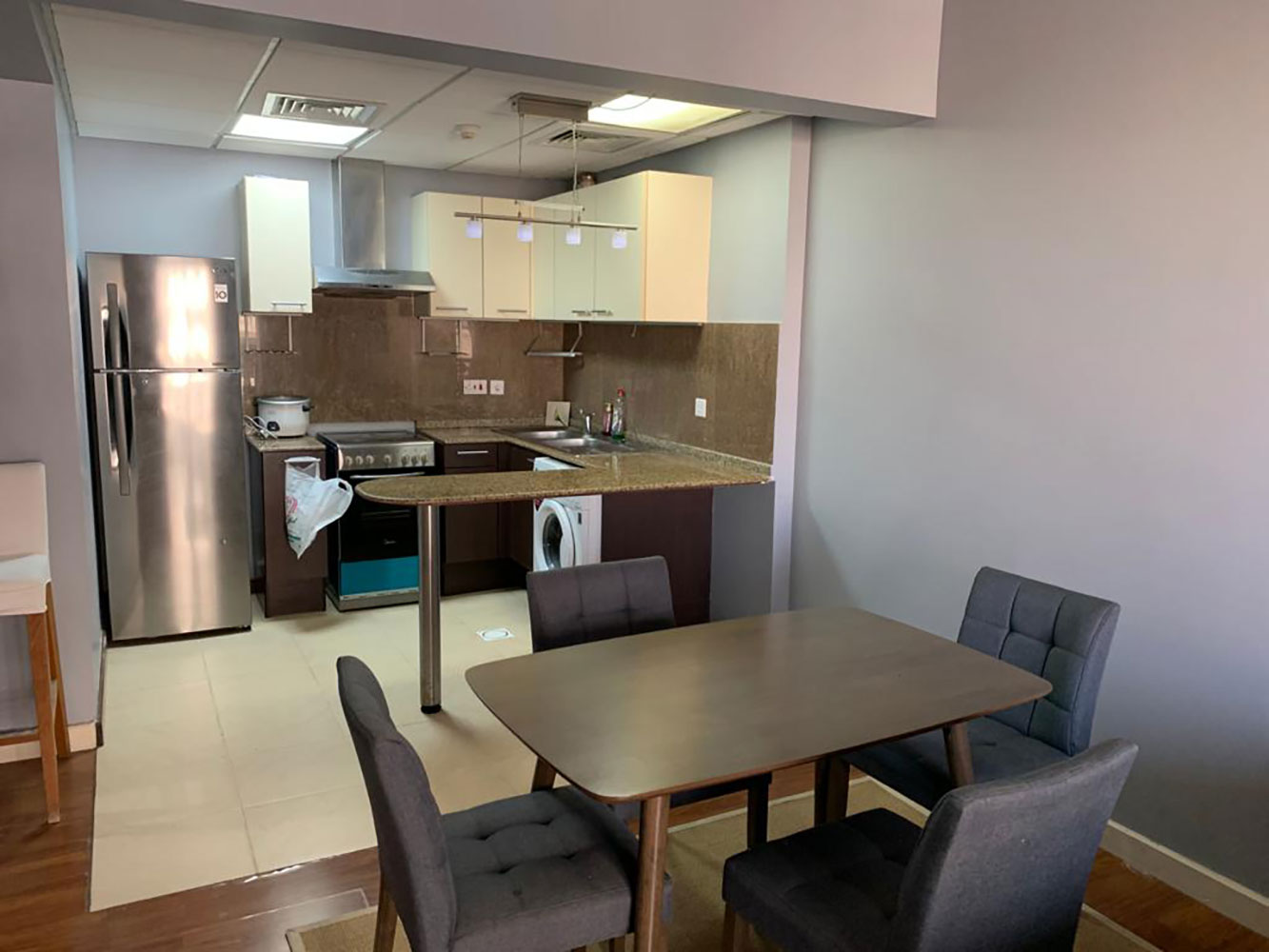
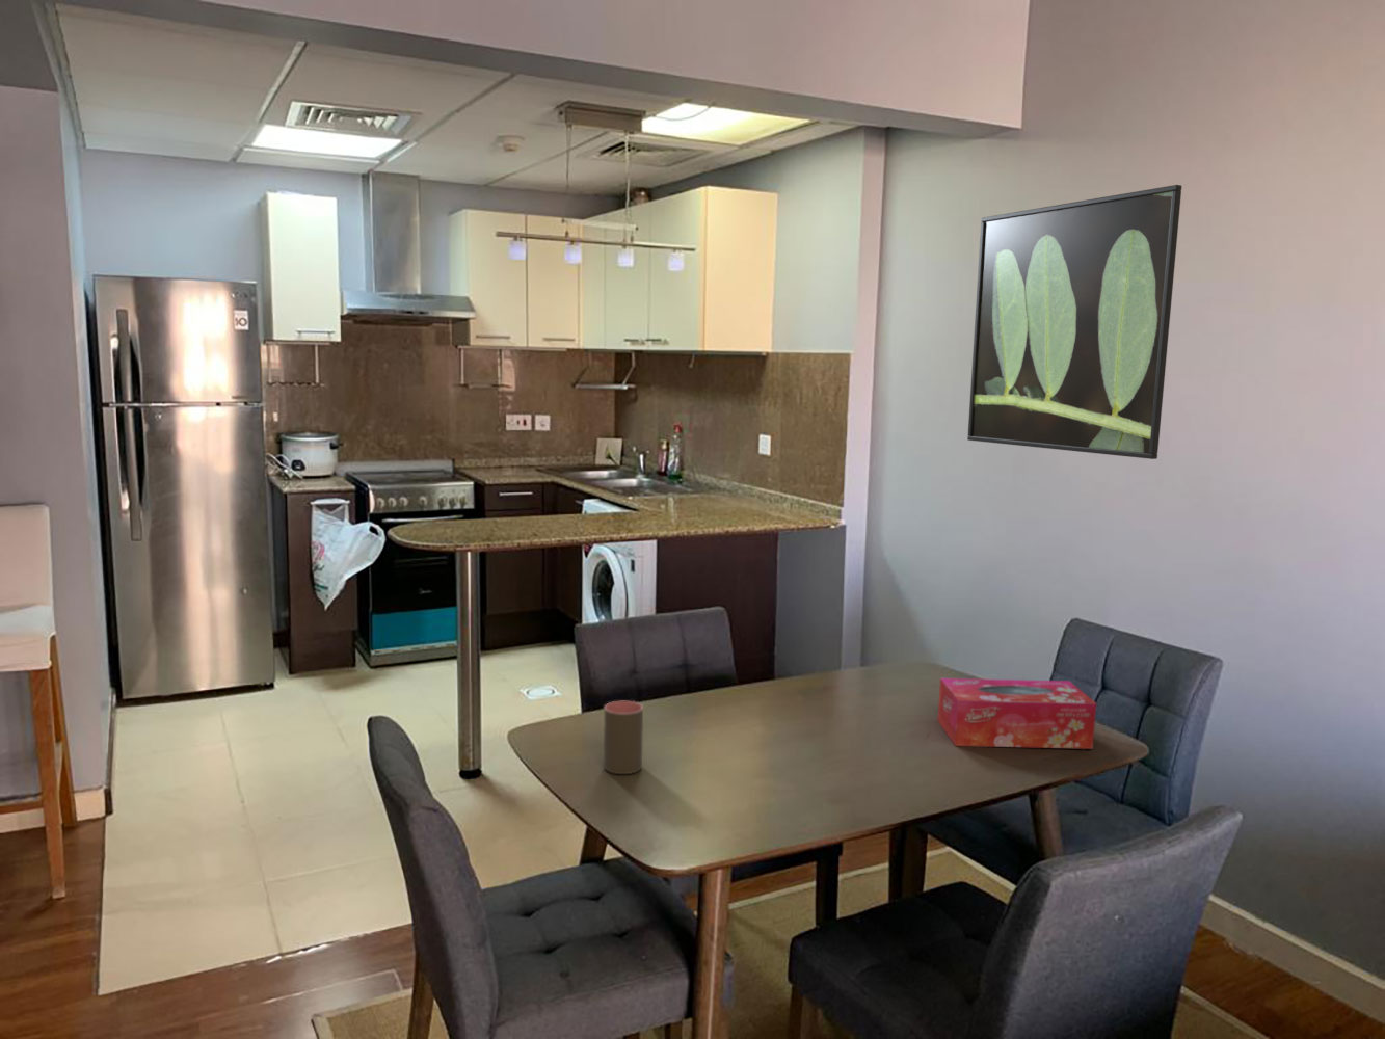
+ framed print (1061, 327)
+ tissue box (1014, 712)
+ cup (622, 737)
